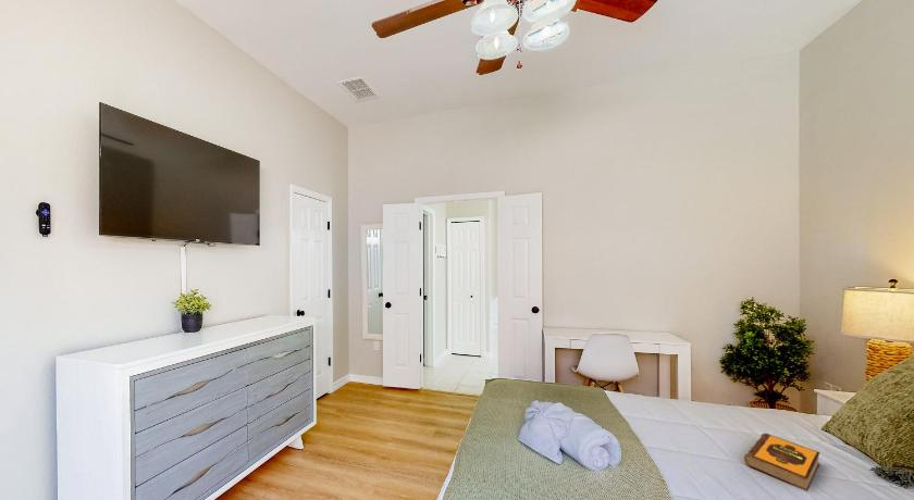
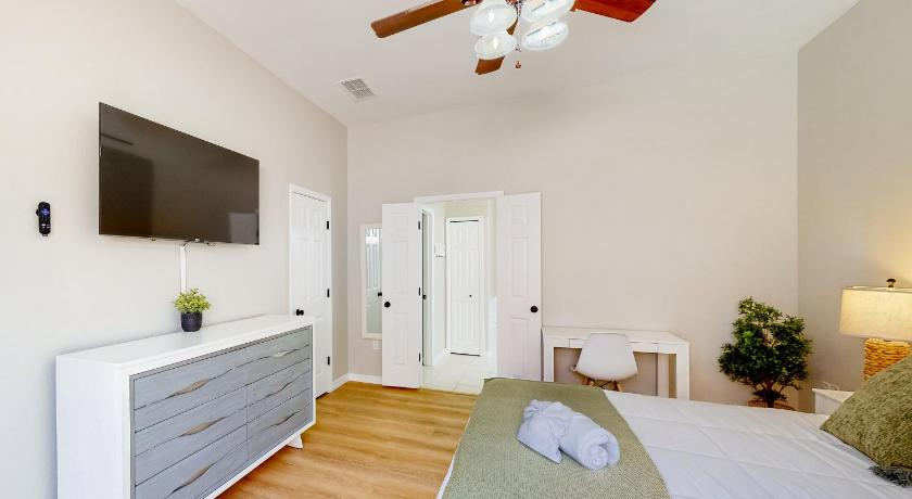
- hardback book (781, 458)
